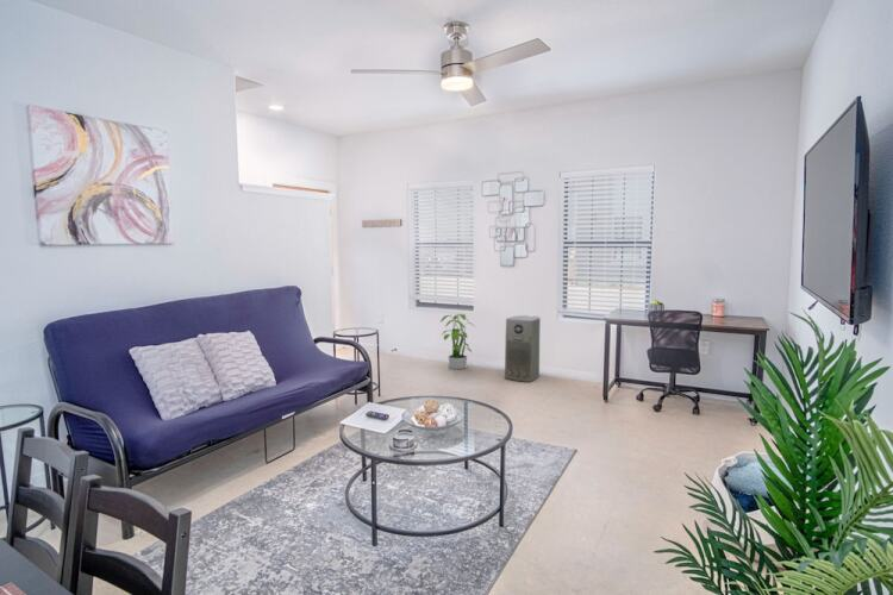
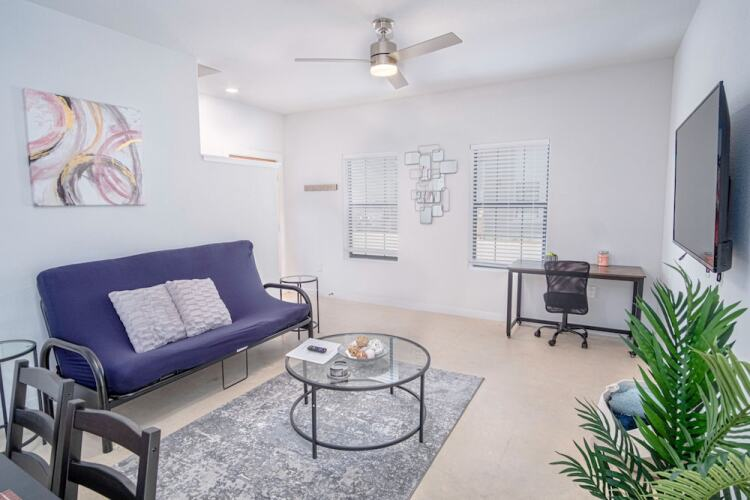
- air purifier (524, 346)
- potted plant (454, 339)
